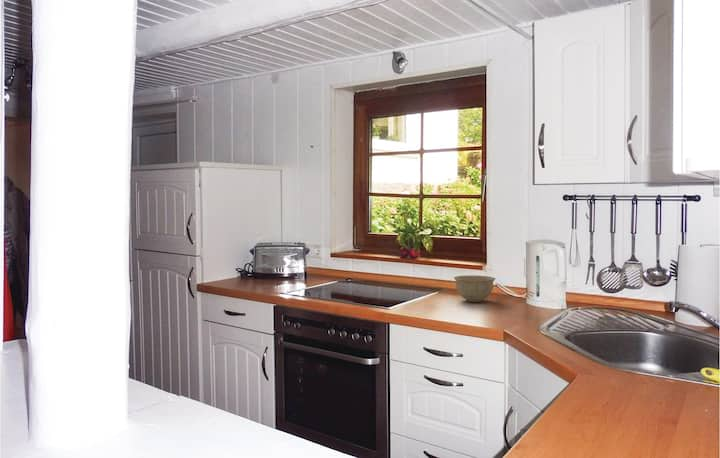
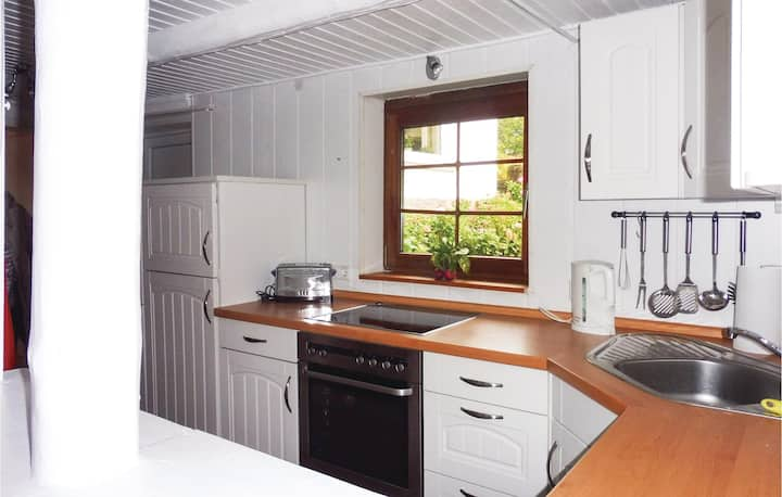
- bowl (474, 289)
